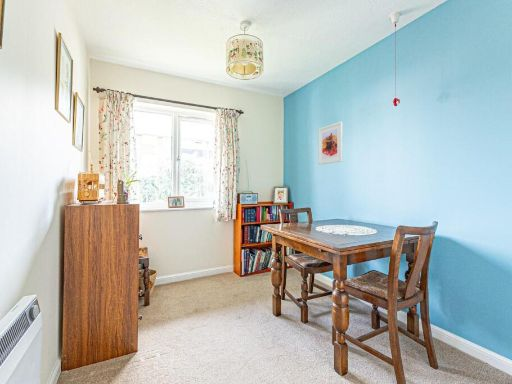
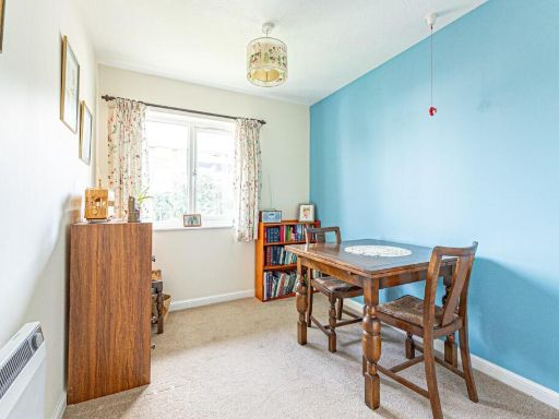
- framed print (329, 144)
